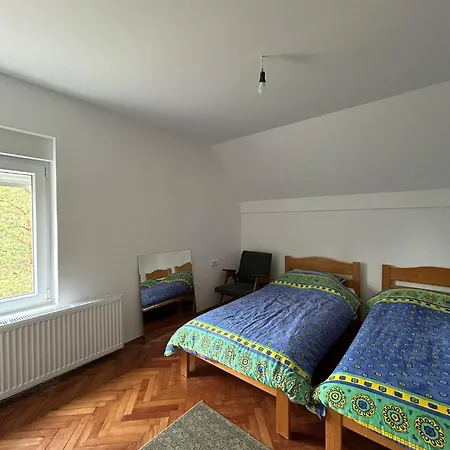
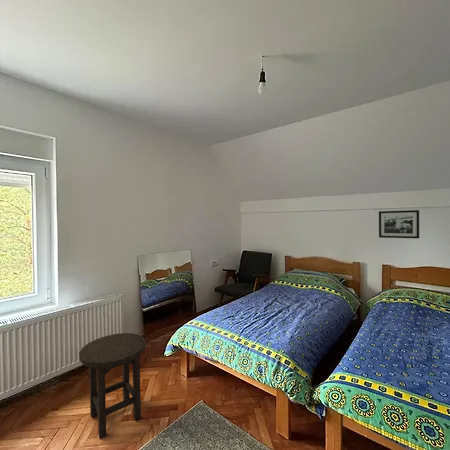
+ stool (116, 383)
+ picture frame (398, 224)
